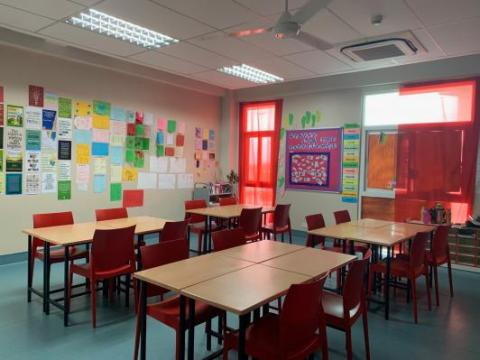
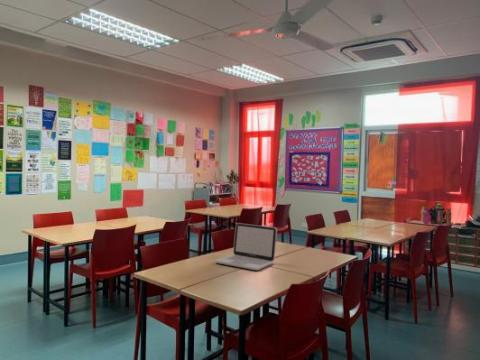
+ laptop (245, 245)
